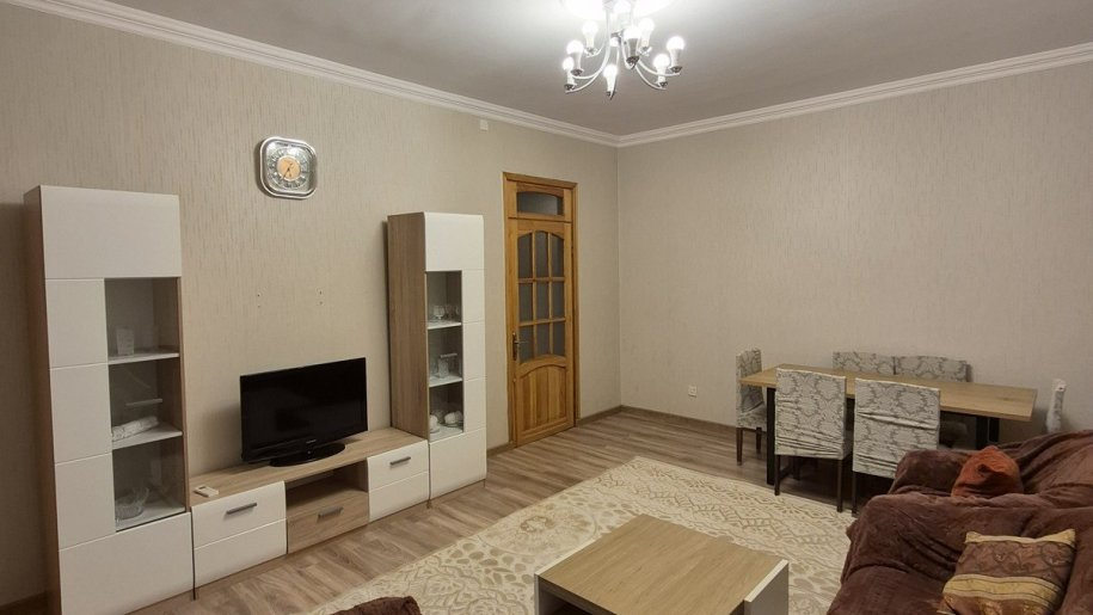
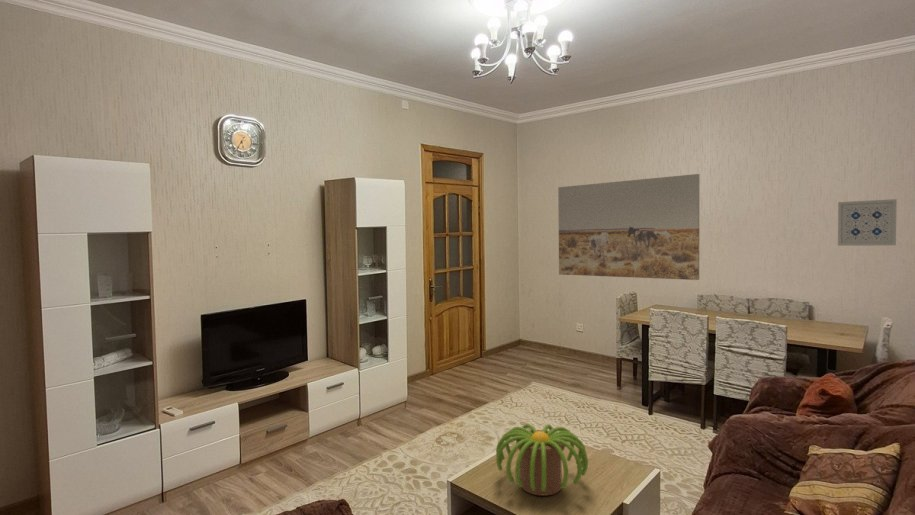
+ wall art (622, 229)
+ plant (541, 457)
+ wall art (866, 223)
